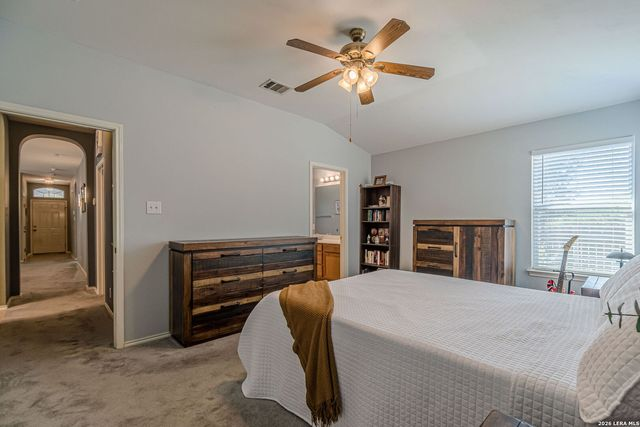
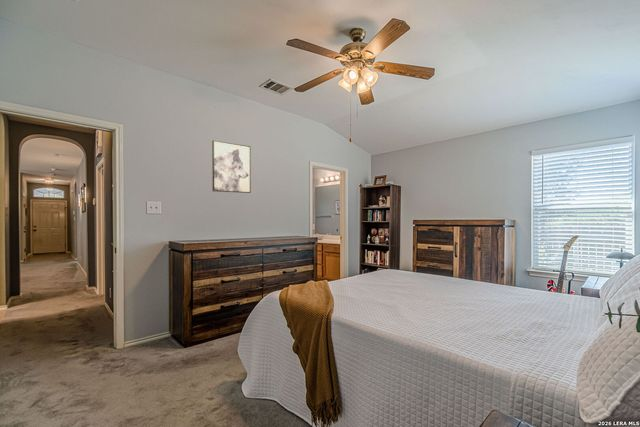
+ wall art (232, 167)
